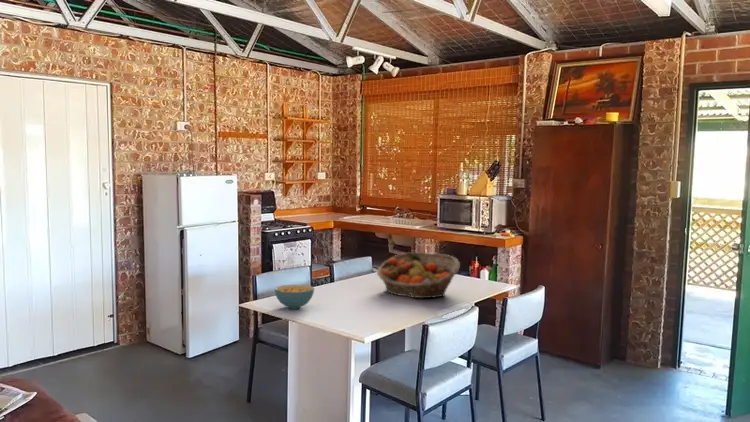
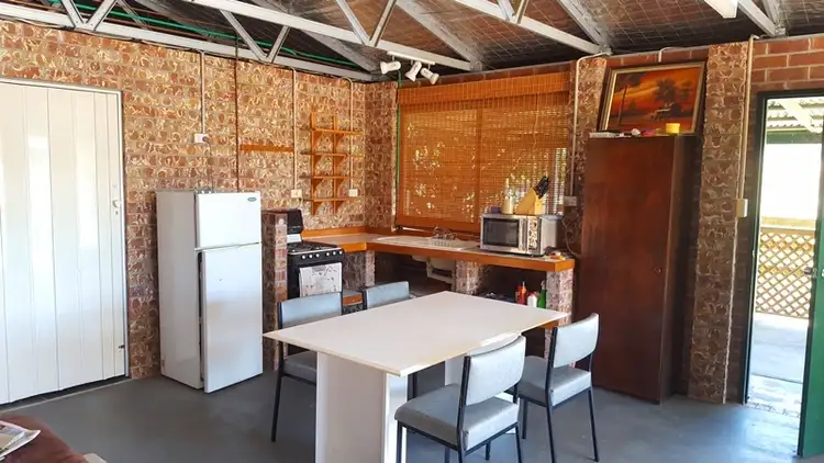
- fruit basket (417, 274)
- cereal bowl (294, 297)
